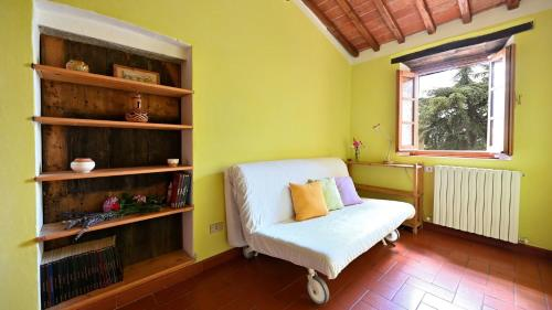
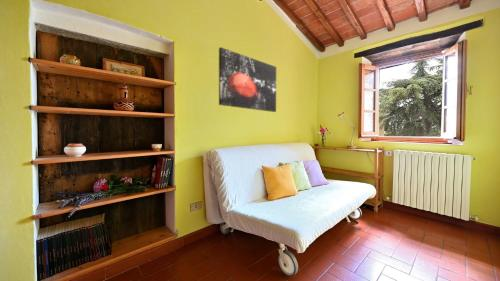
+ wall art (250, 83)
